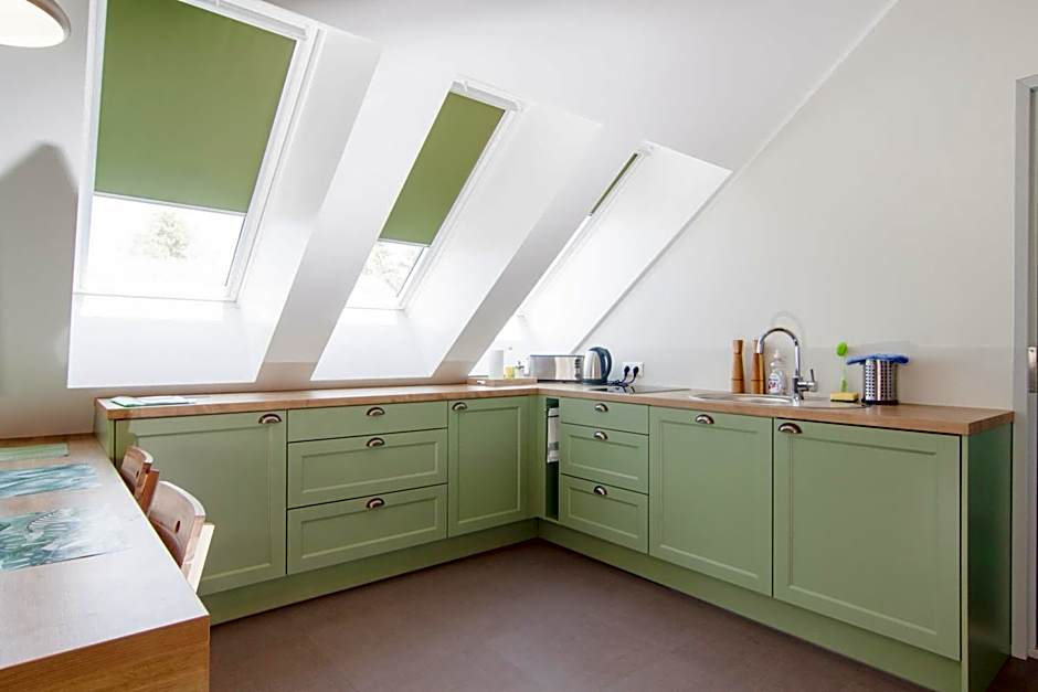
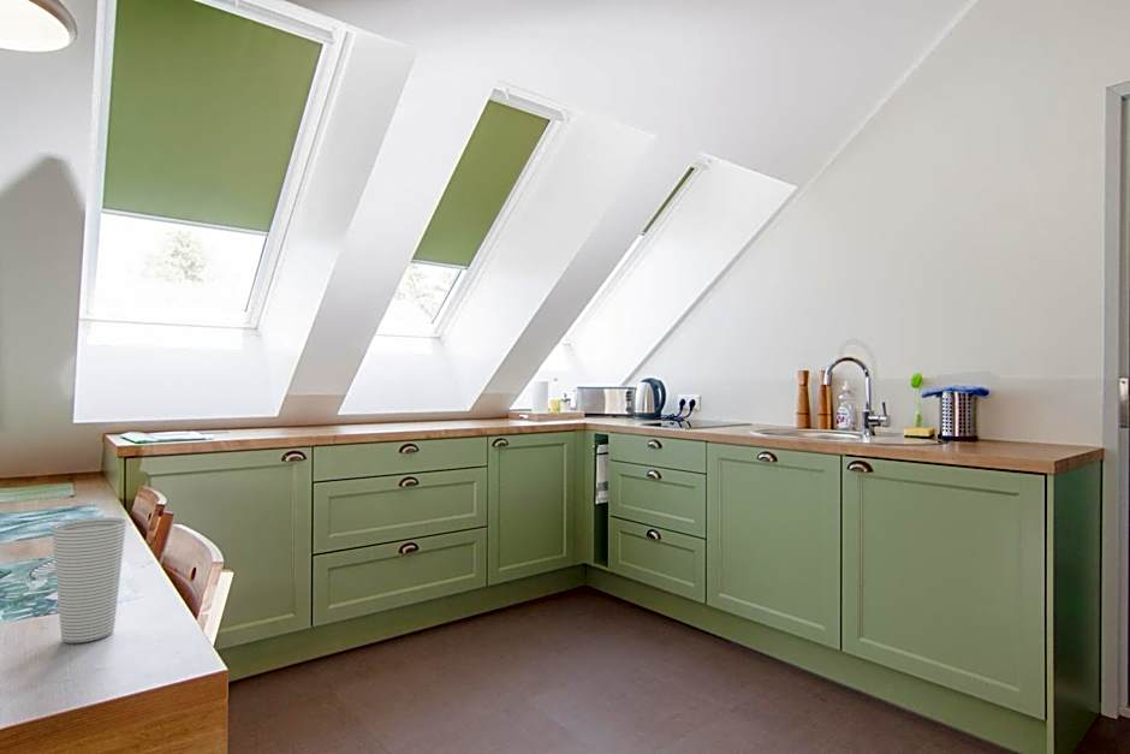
+ cup (89, 578)
